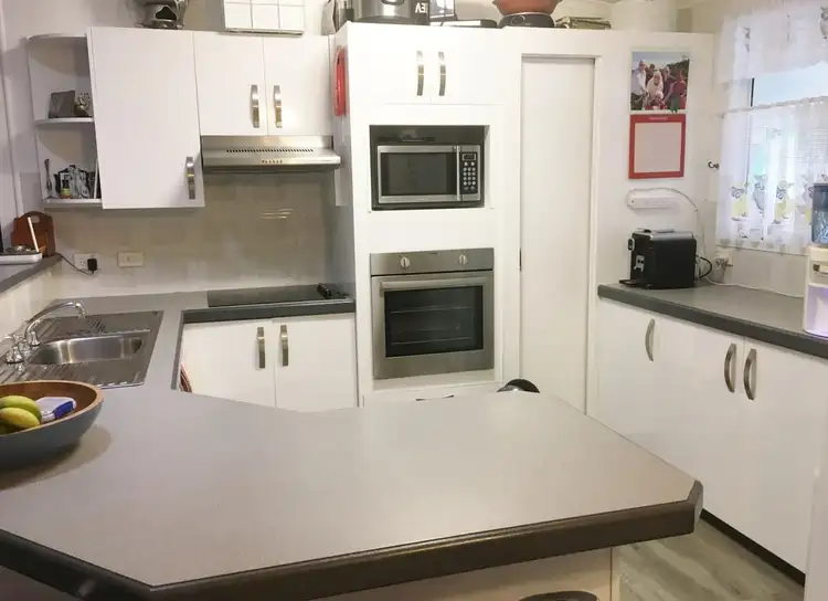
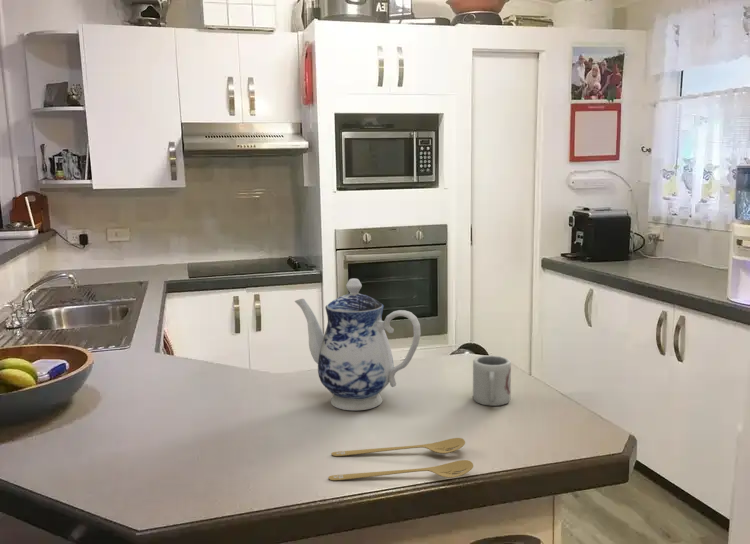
+ teapot (355, 341)
+ spoon (399, 449)
+ cup (491, 382)
